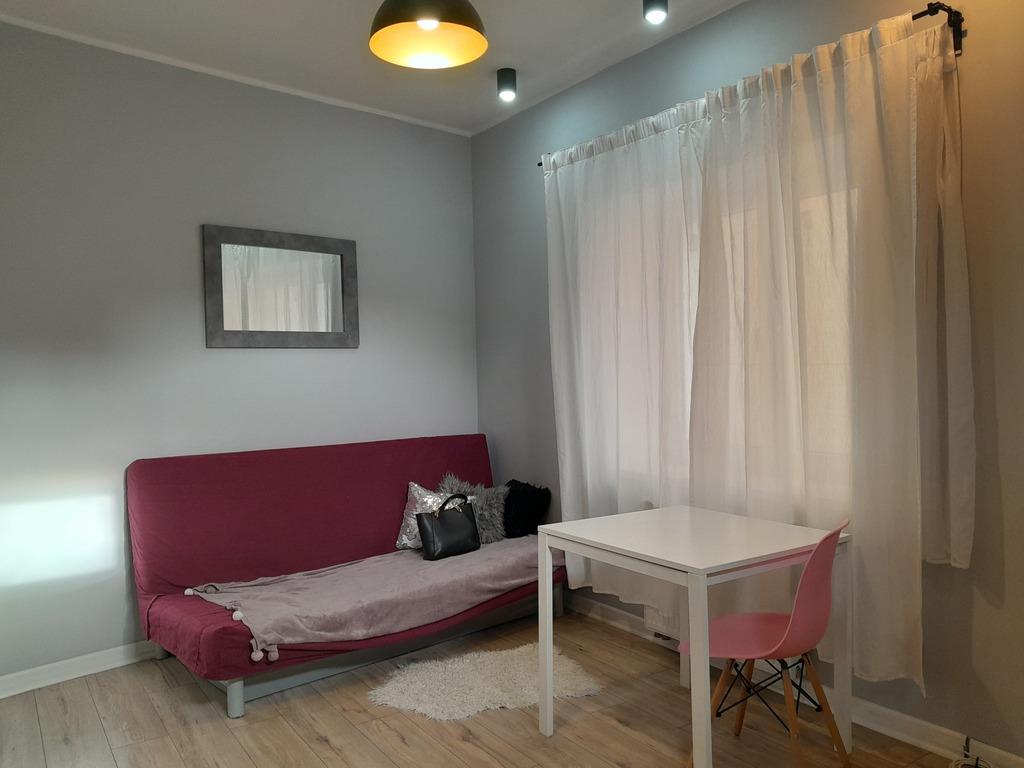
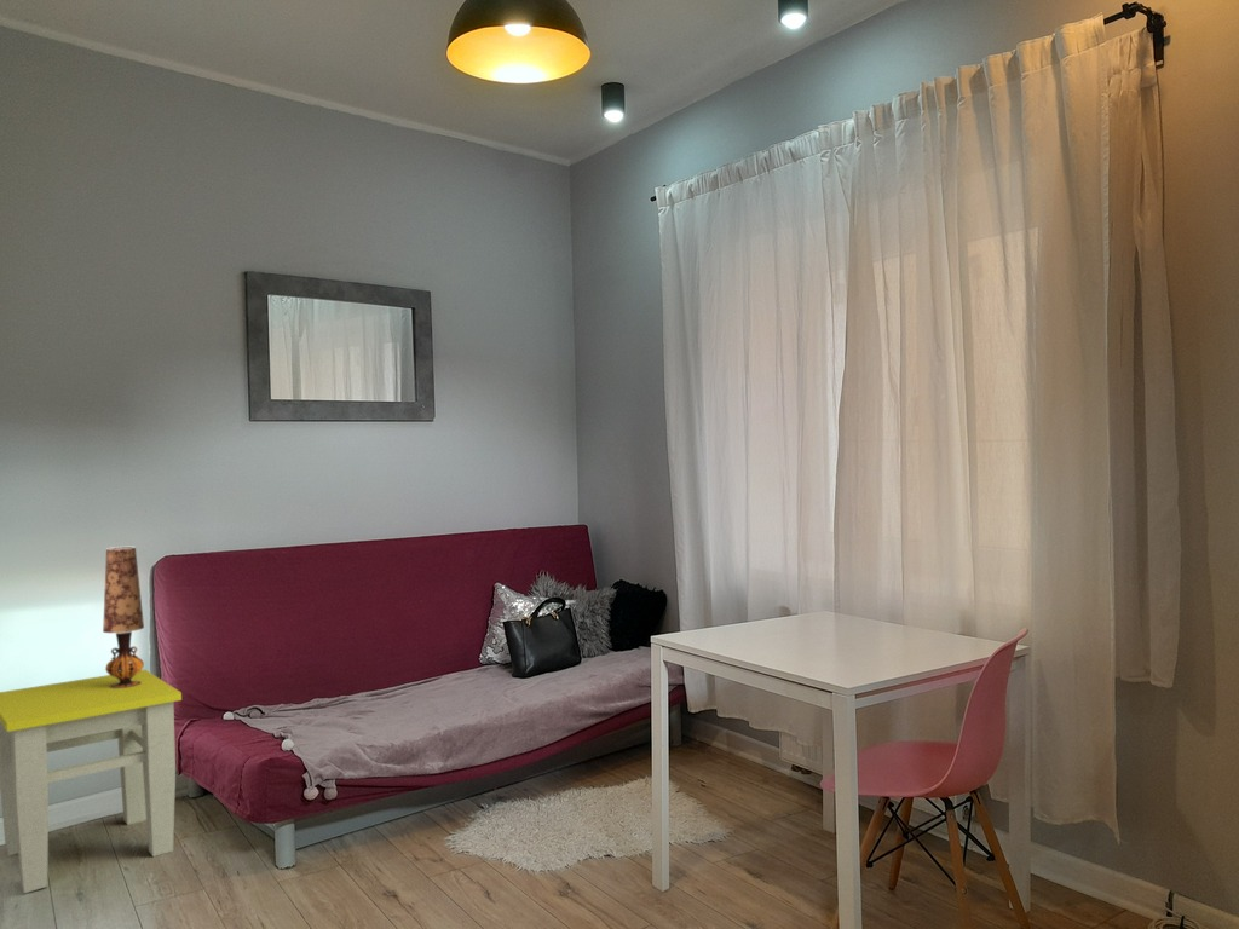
+ table lamp (122, 616)
+ stool (86, 772)
